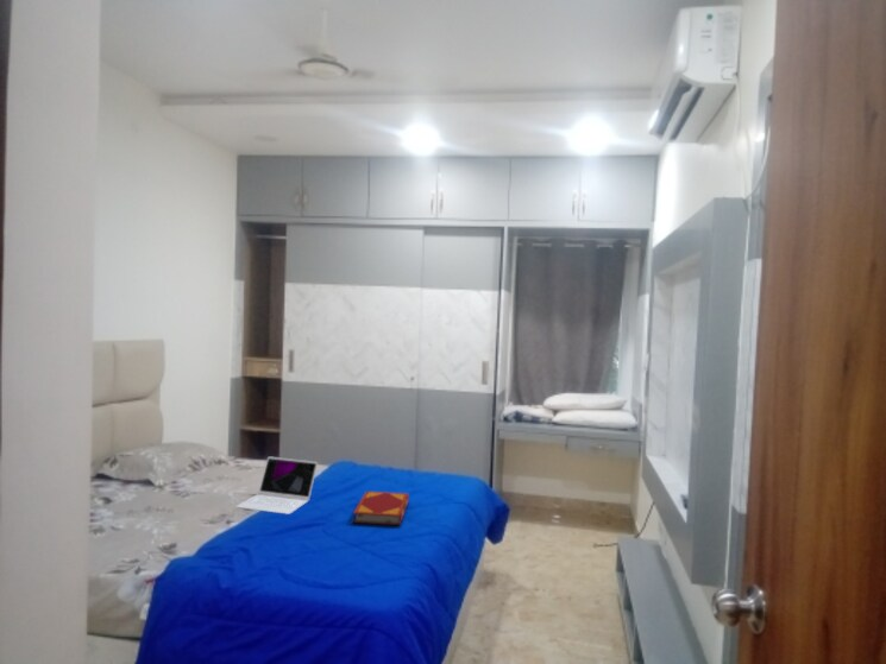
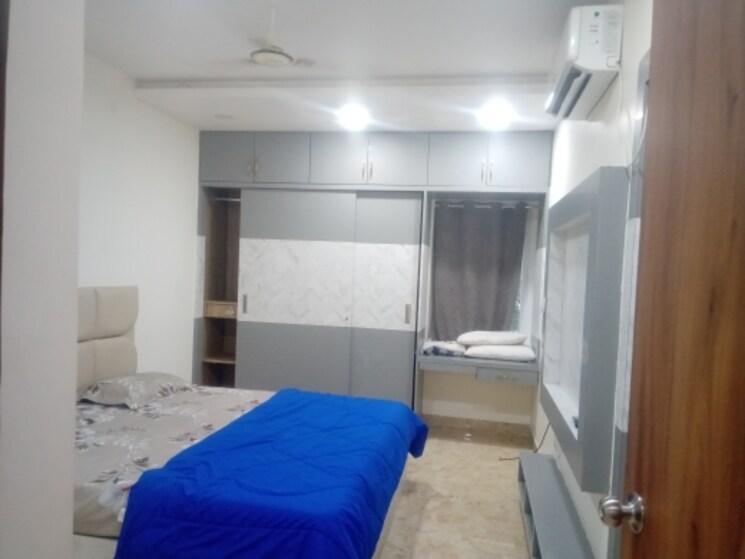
- hardback book (382, 506)
- laptop (278, 481)
